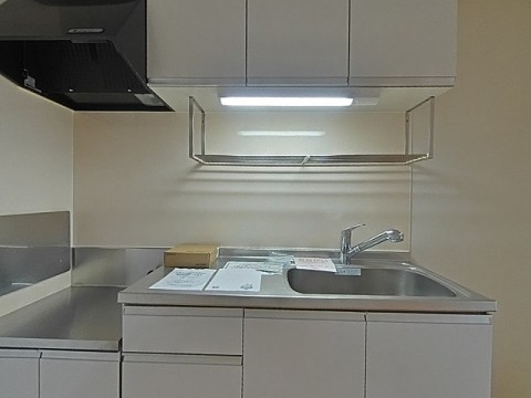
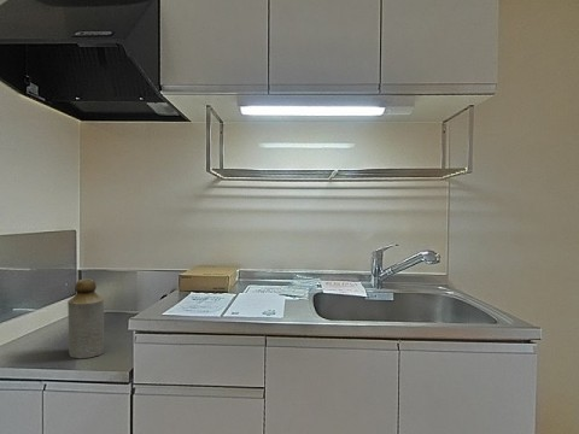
+ bottle (86, 316)
